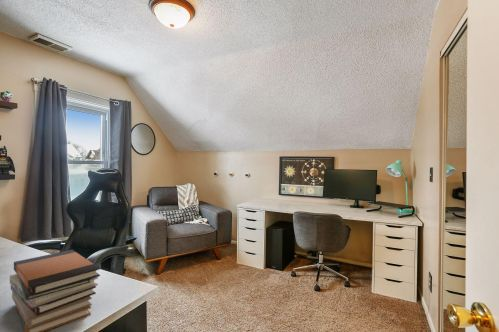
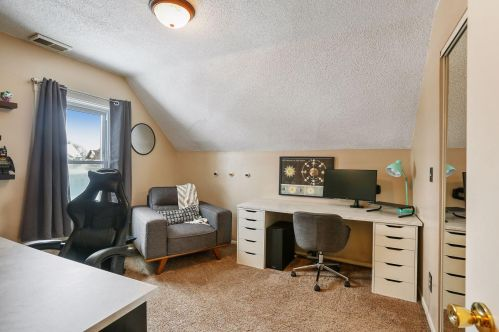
- book stack (53, 286)
